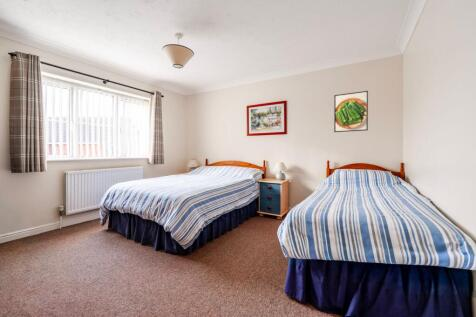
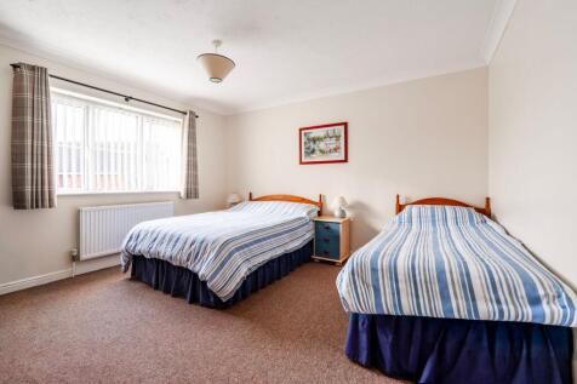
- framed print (350, 112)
